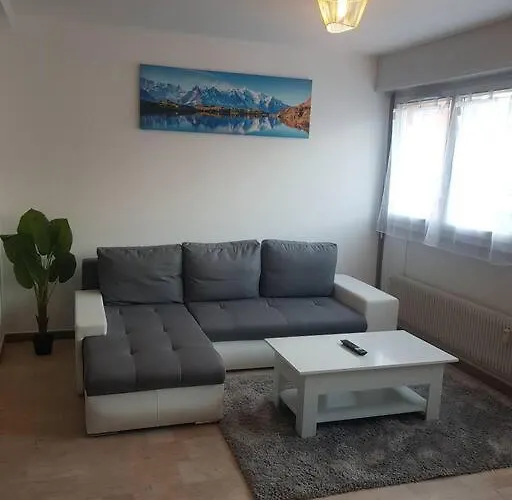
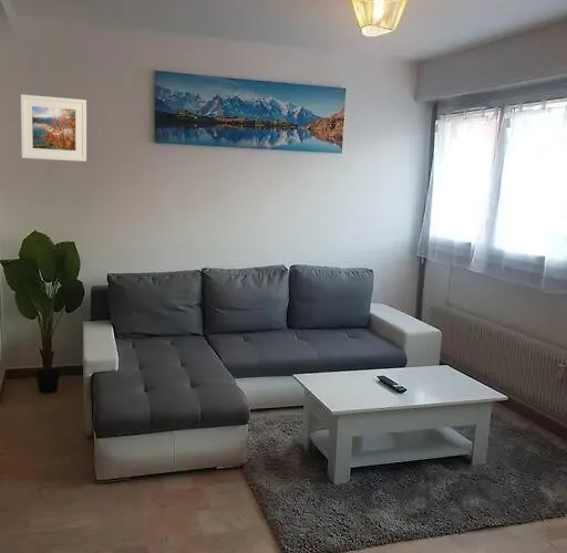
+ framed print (54, 128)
